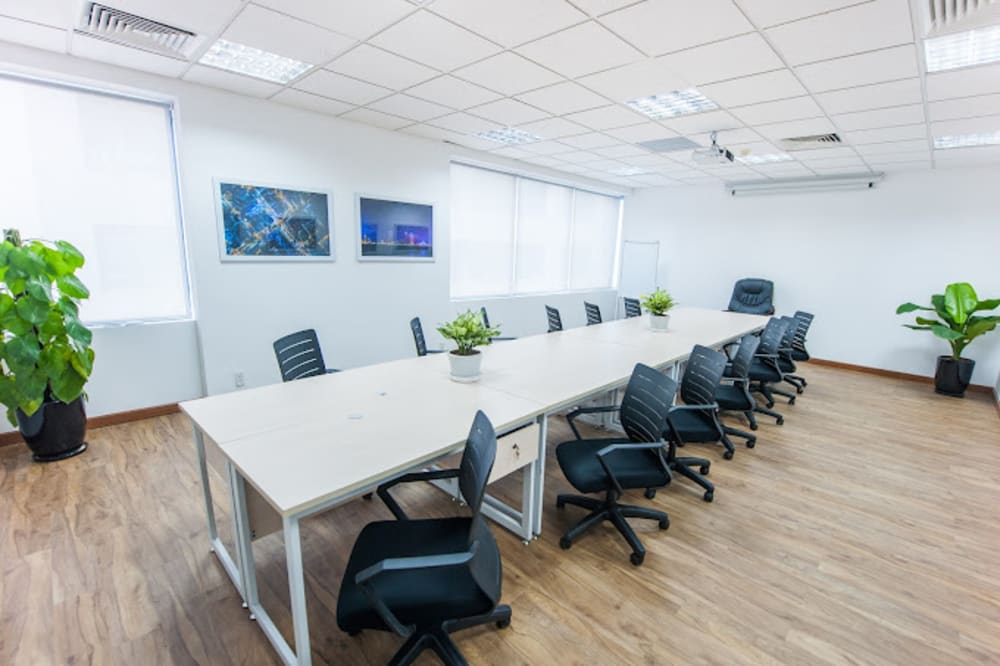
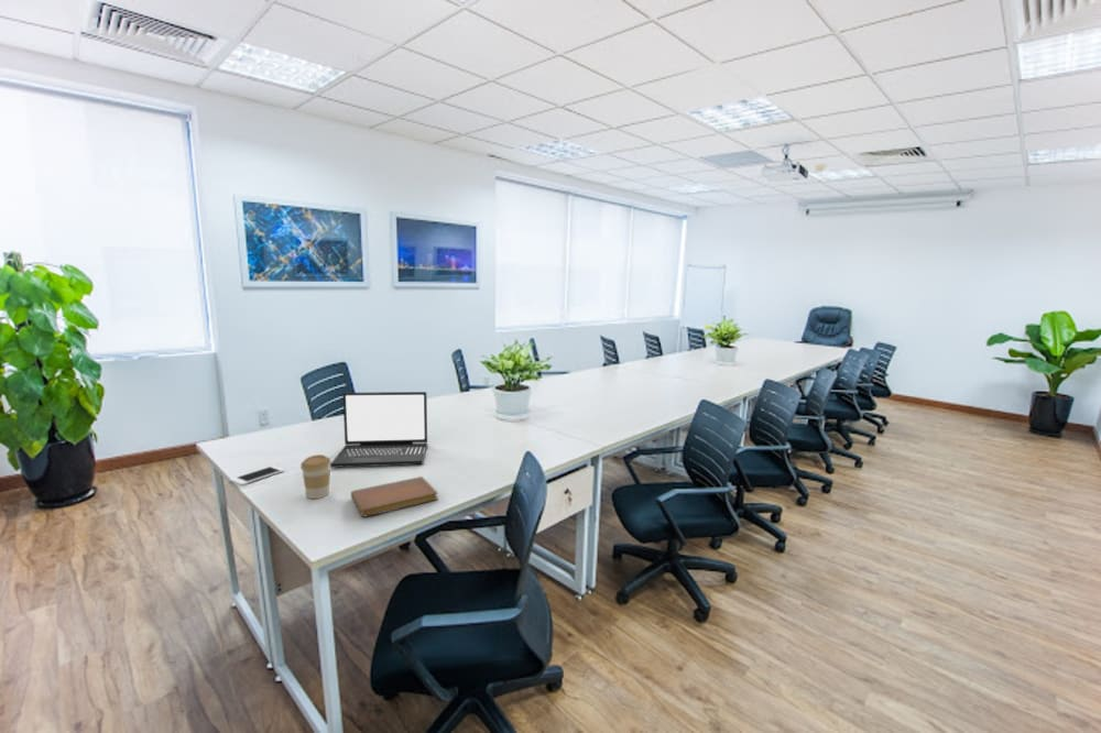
+ cell phone (258, 474)
+ laptop (381, 427)
+ coffee cup (316, 475)
+ notebook (394, 494)
